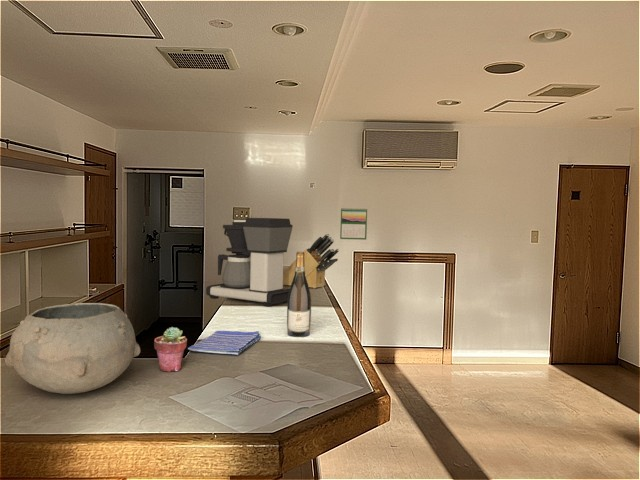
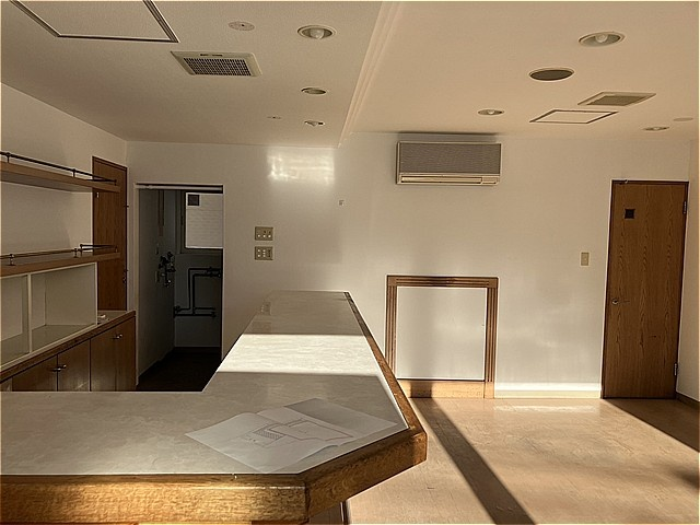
- calendar (353, 223)
- potted succulent (170, 347)
- bowl (74, 348)
- coffee maker (249, 259)
- knife block (308, 259)
- wine bottle (299, 293)
- dish towel (226, 340)
